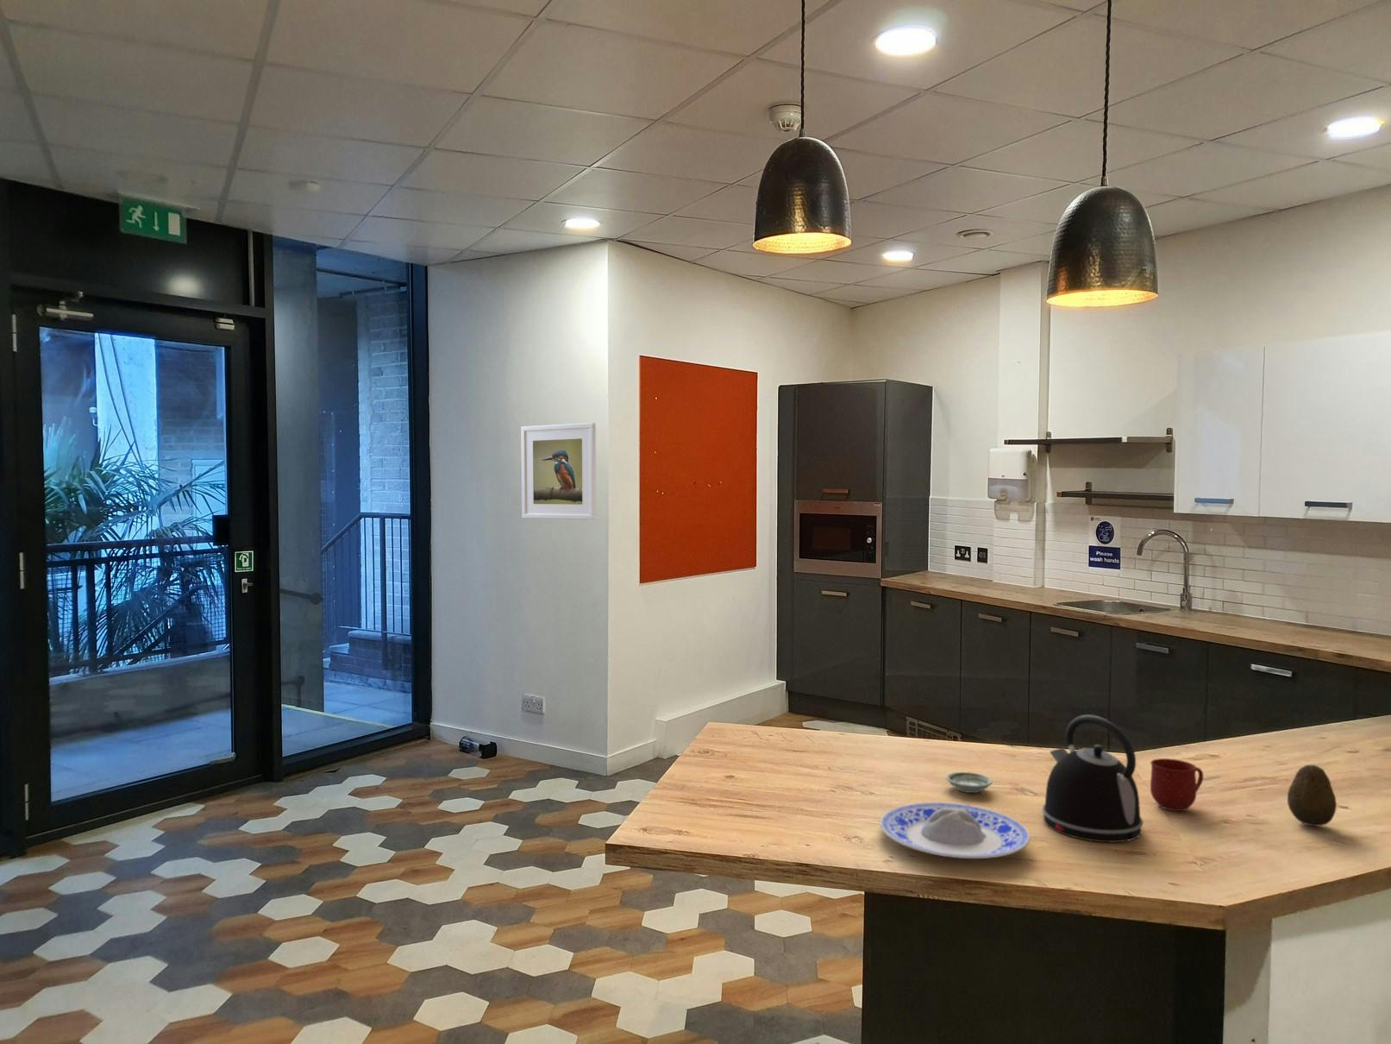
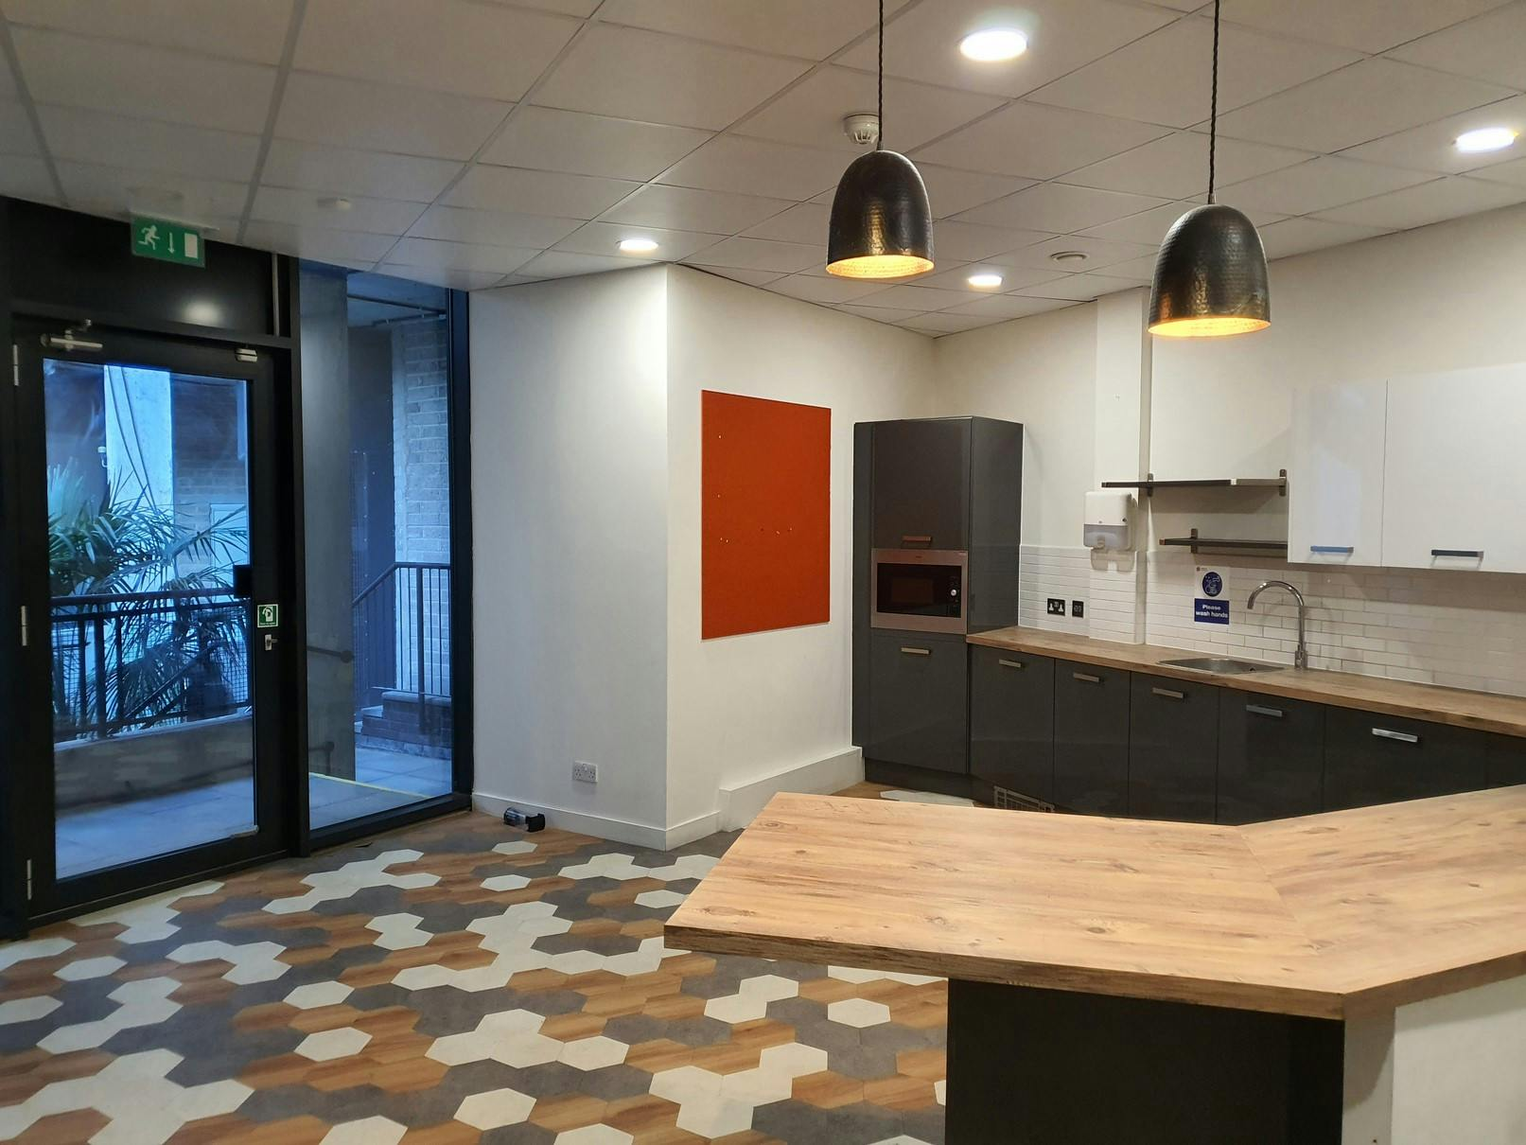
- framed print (557, 472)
- kettle (1093, 770)
- mug (1178, 784)
- saucer (969, 783)
- fruit (1312, 795)
- plate (953, 827)
